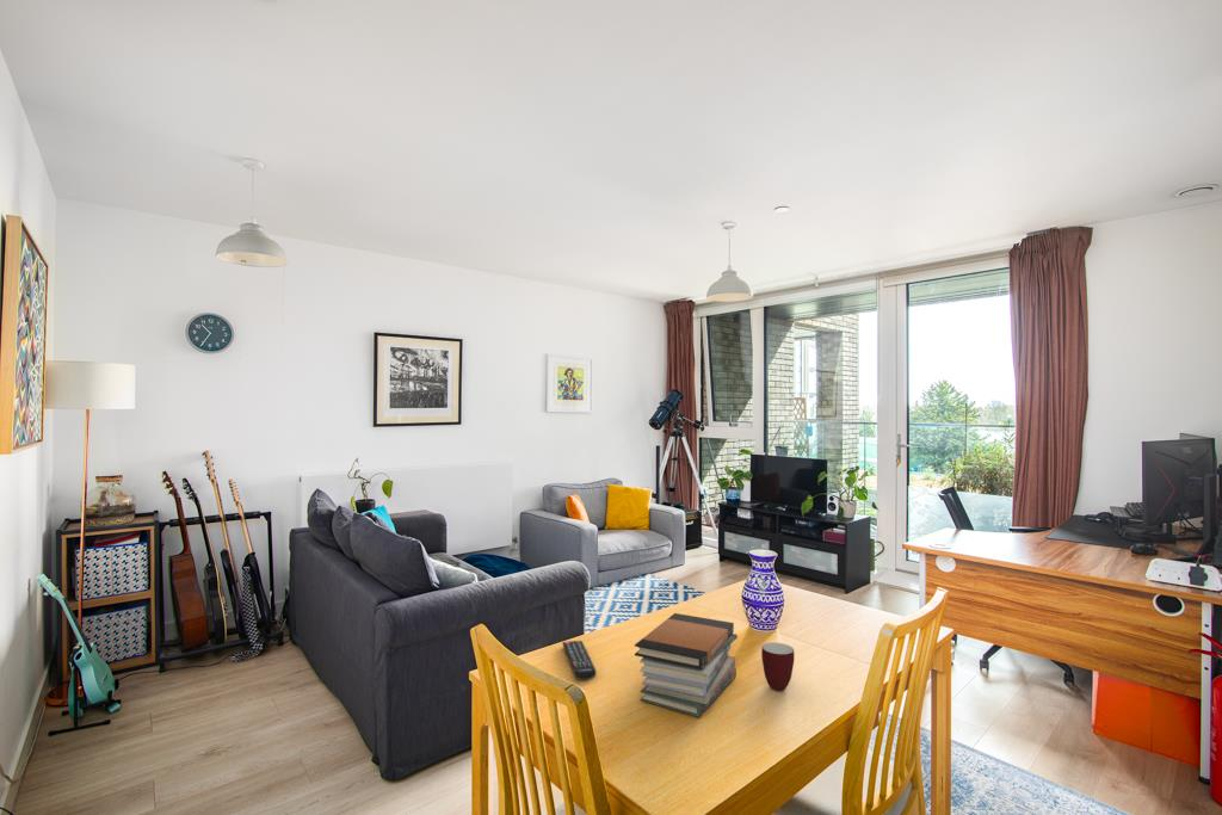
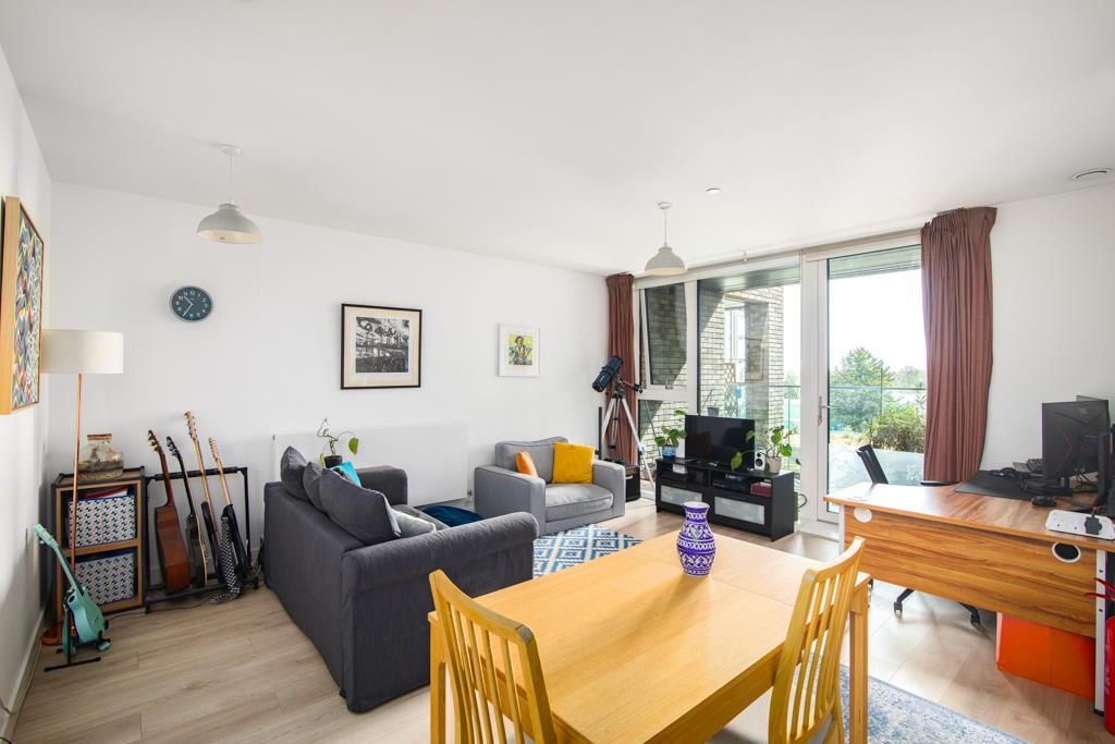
- mug (778, 666)
- book stack (687, 660)
- remote control (578, 657)
